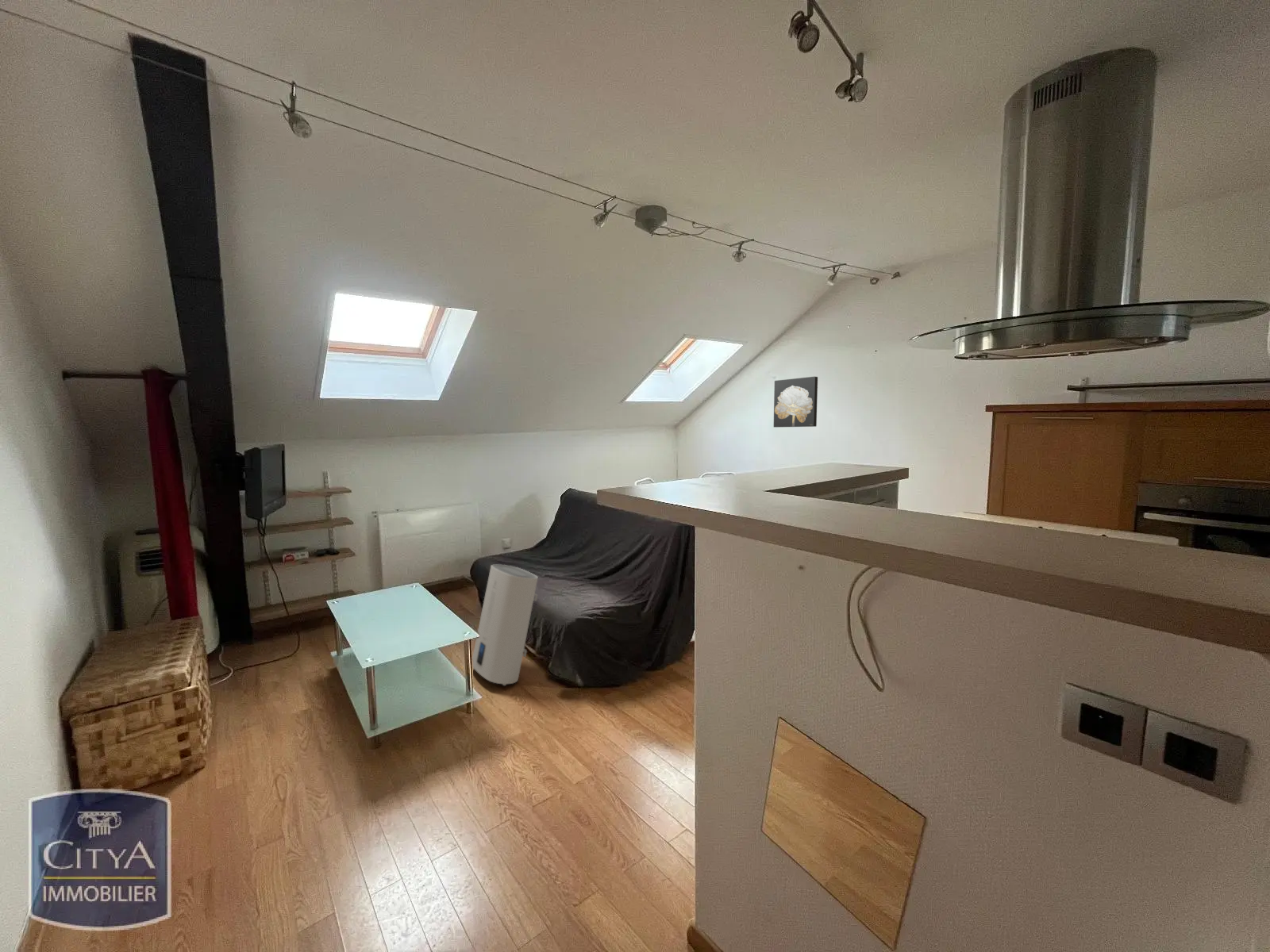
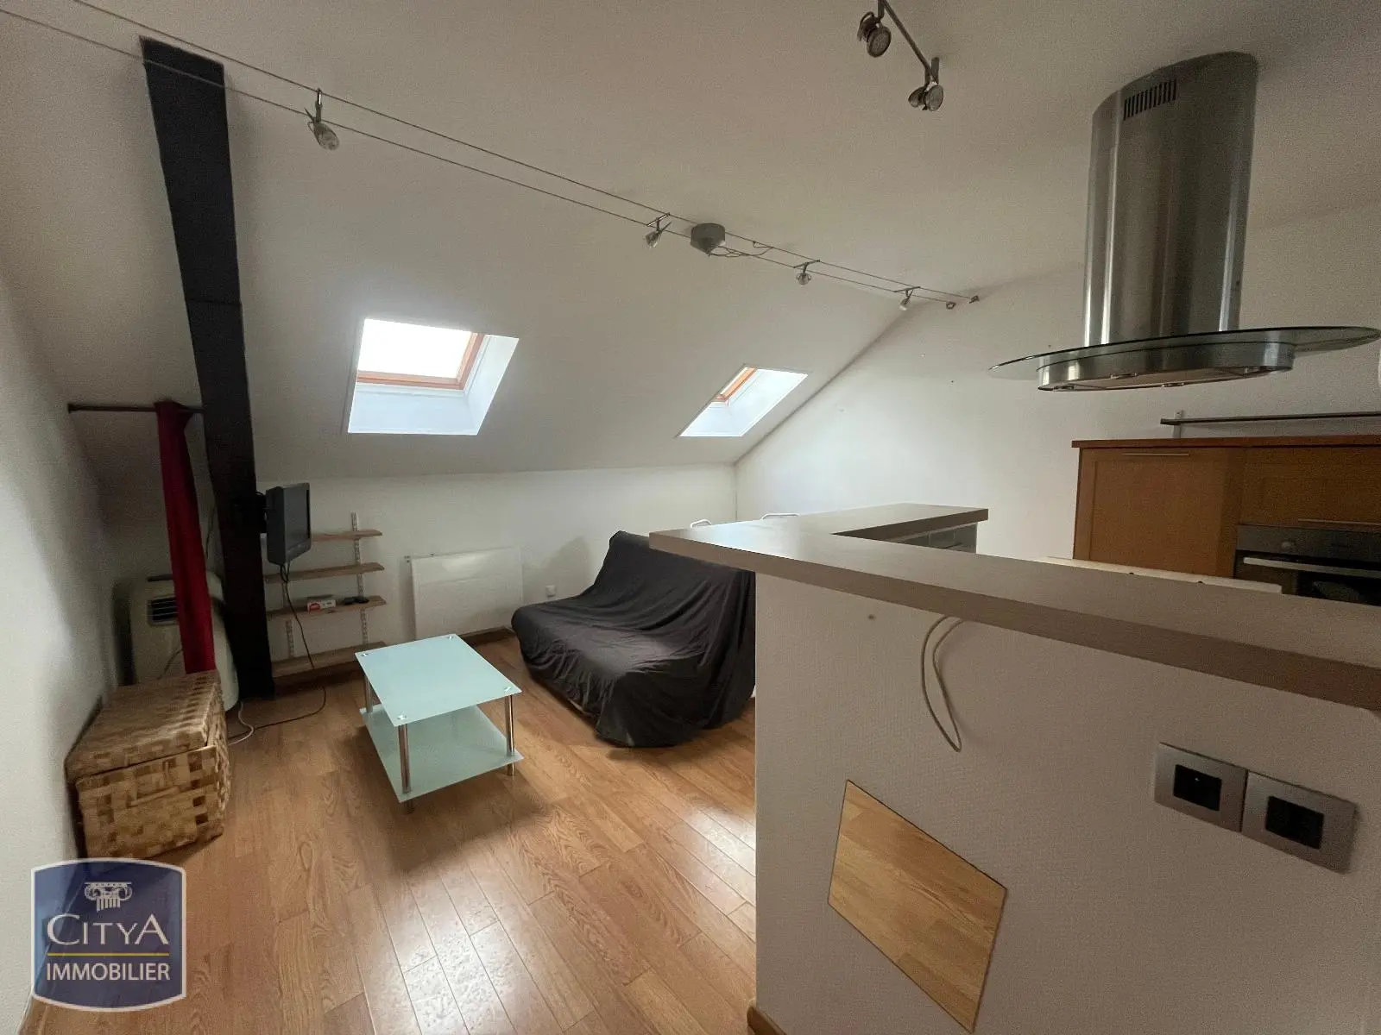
- water heater (504, 620)
- wall art (795, 402)
